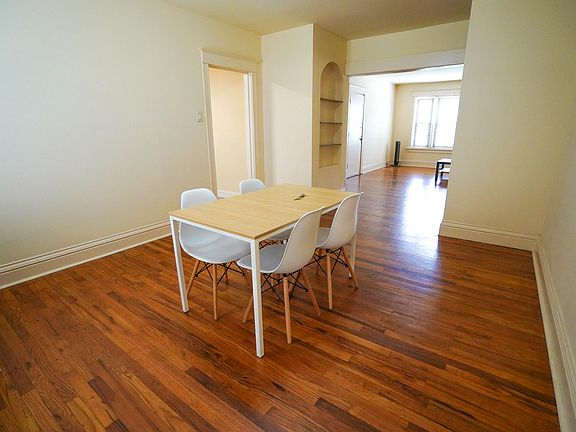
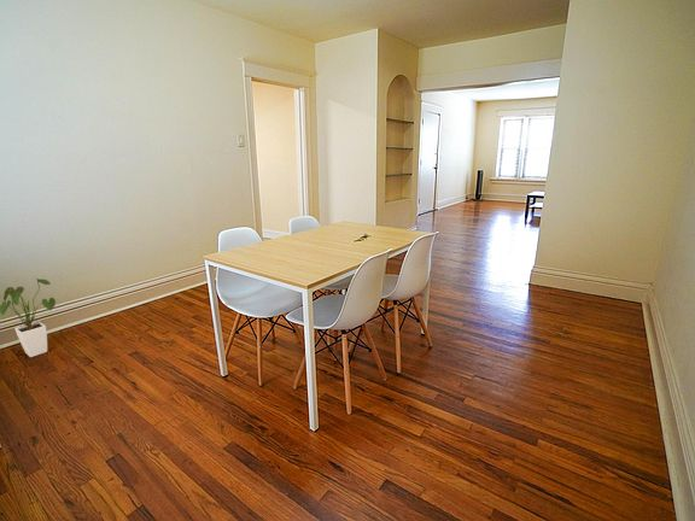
+ house plant (34, 316)
